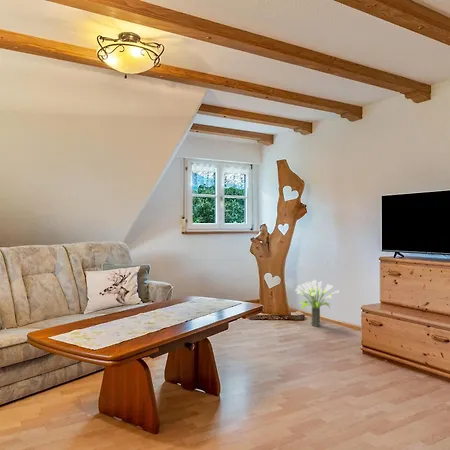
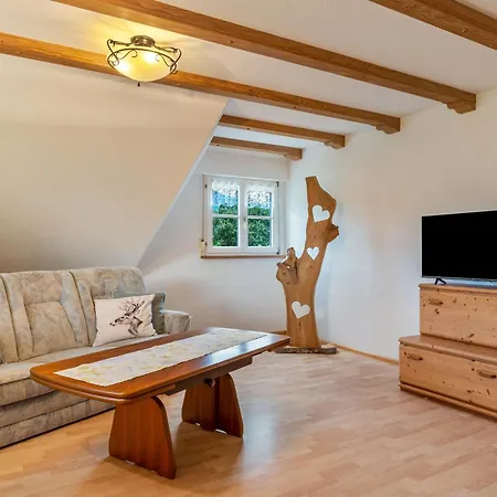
- potted plant (316, 302)
